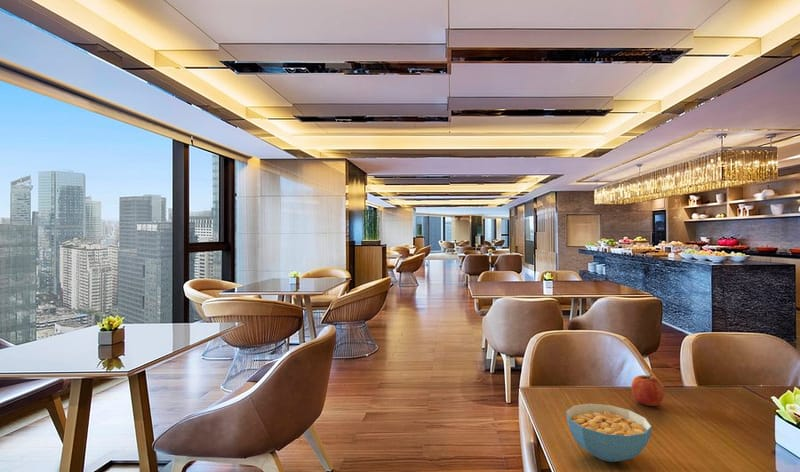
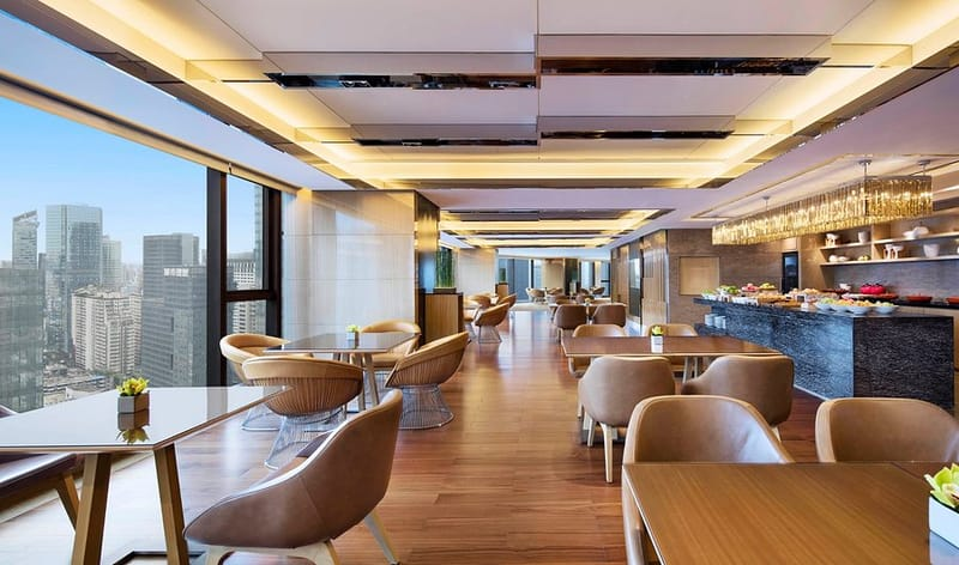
- fruit (647, 388)
- cereal bowl (607, 437)
